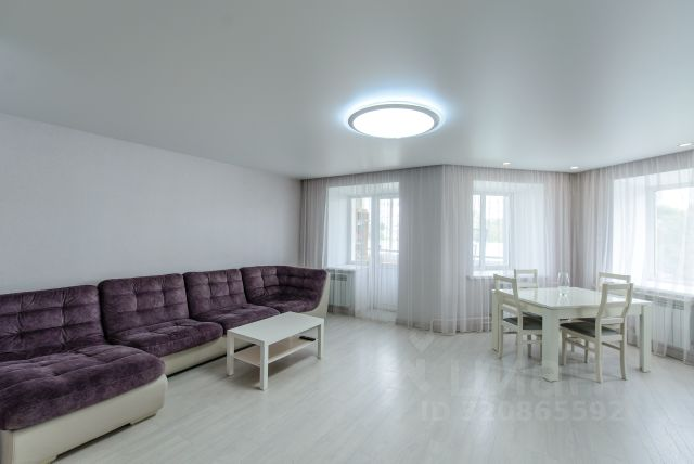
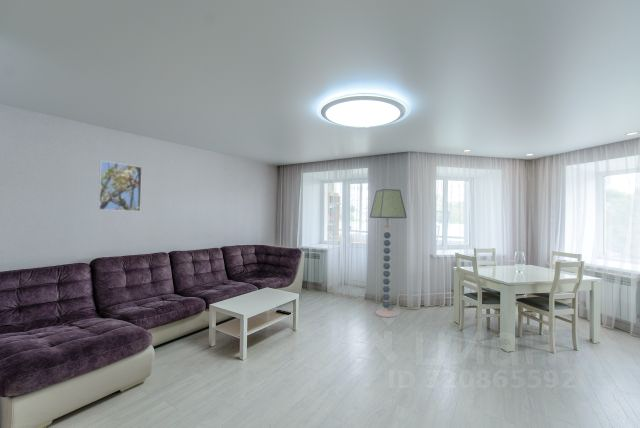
+ floor lamp (386, 251)
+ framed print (121, 187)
